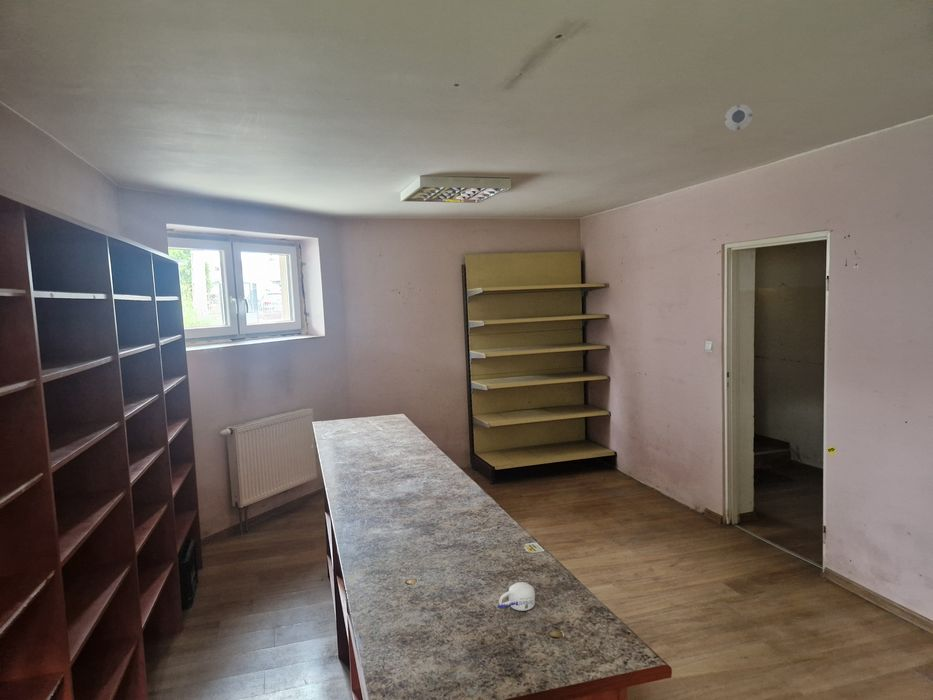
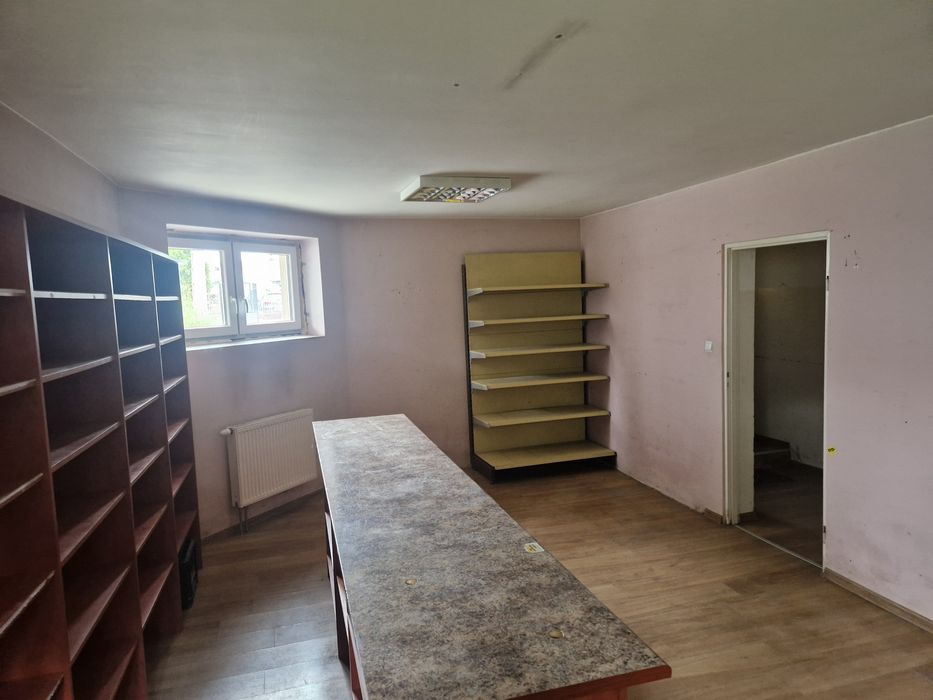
- smoke detector (738, 117)
- mug (514, 598)
